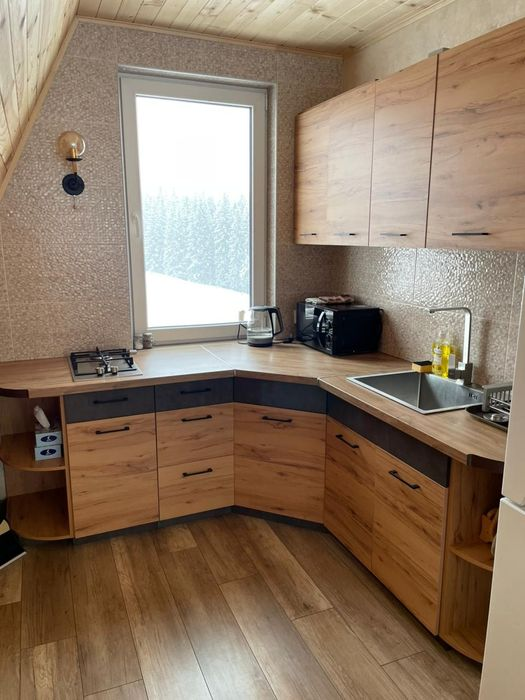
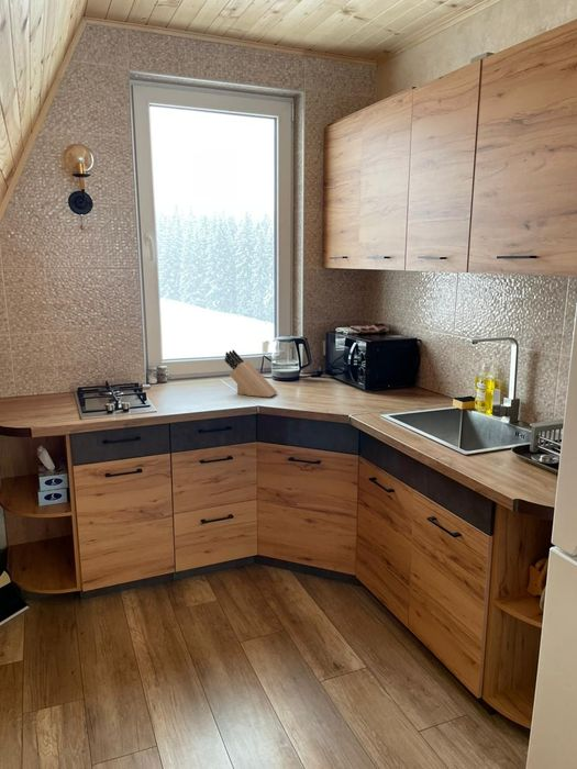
+ knife block (249, 372)
